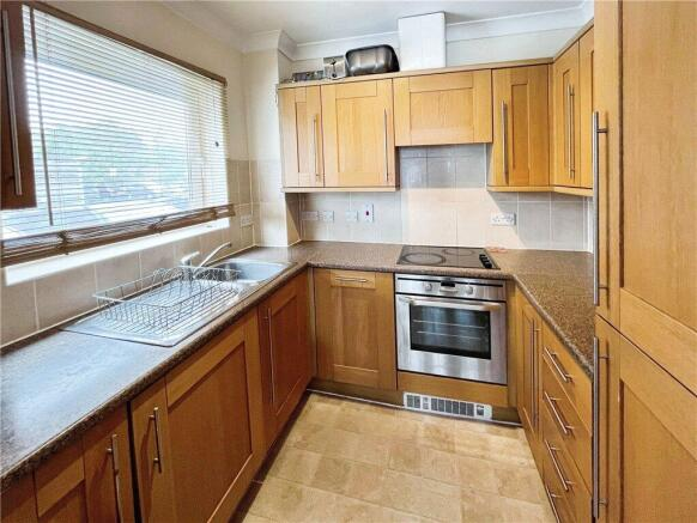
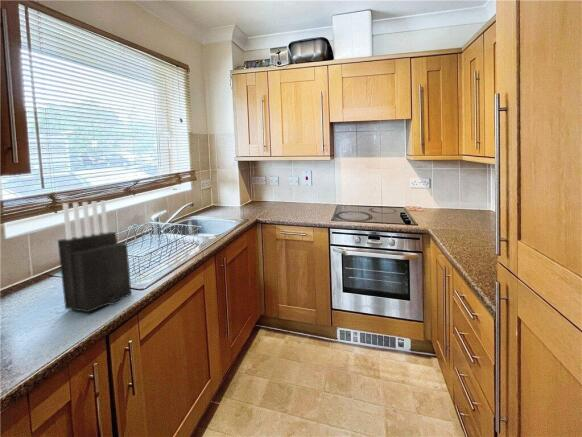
+ knife block (97, 252)
